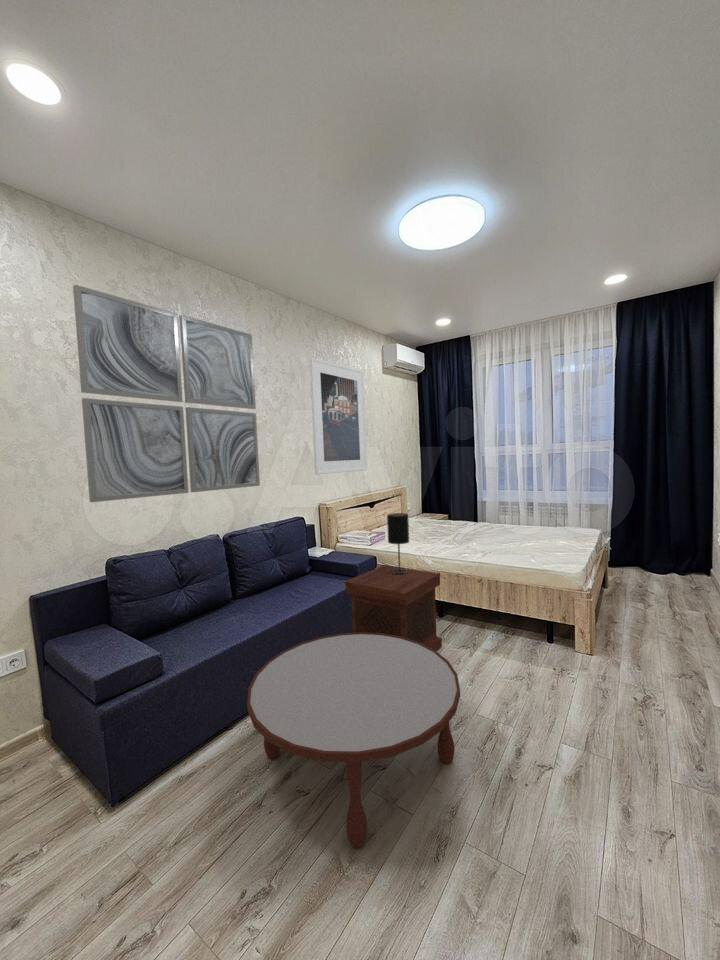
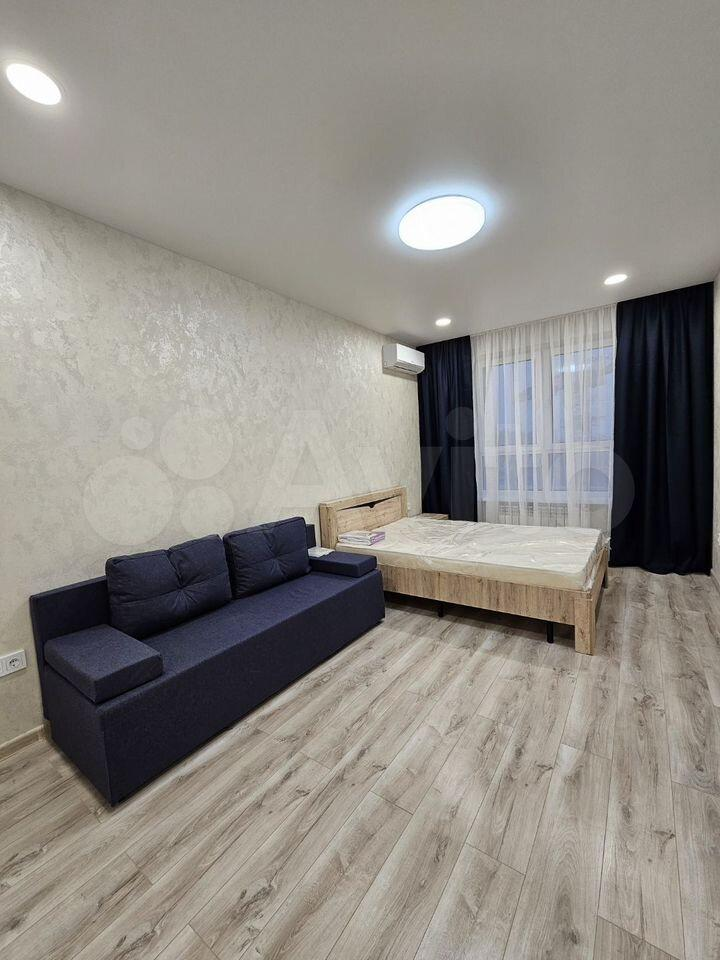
- table lamp (398, 543)
- wall art (185, 402)
- side table (394, 614)
- coffee table (355, 717)
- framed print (341, 418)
